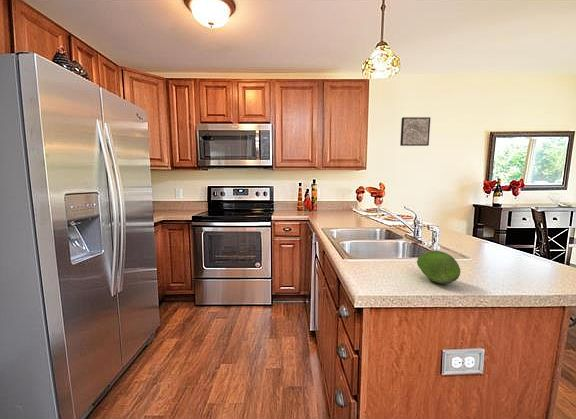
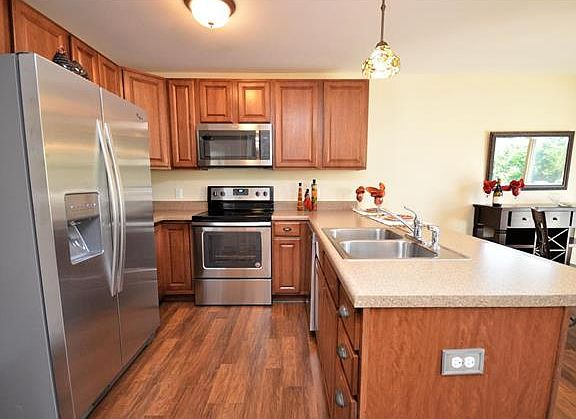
- wall art (415, 131)
- fruit (436, 265)
